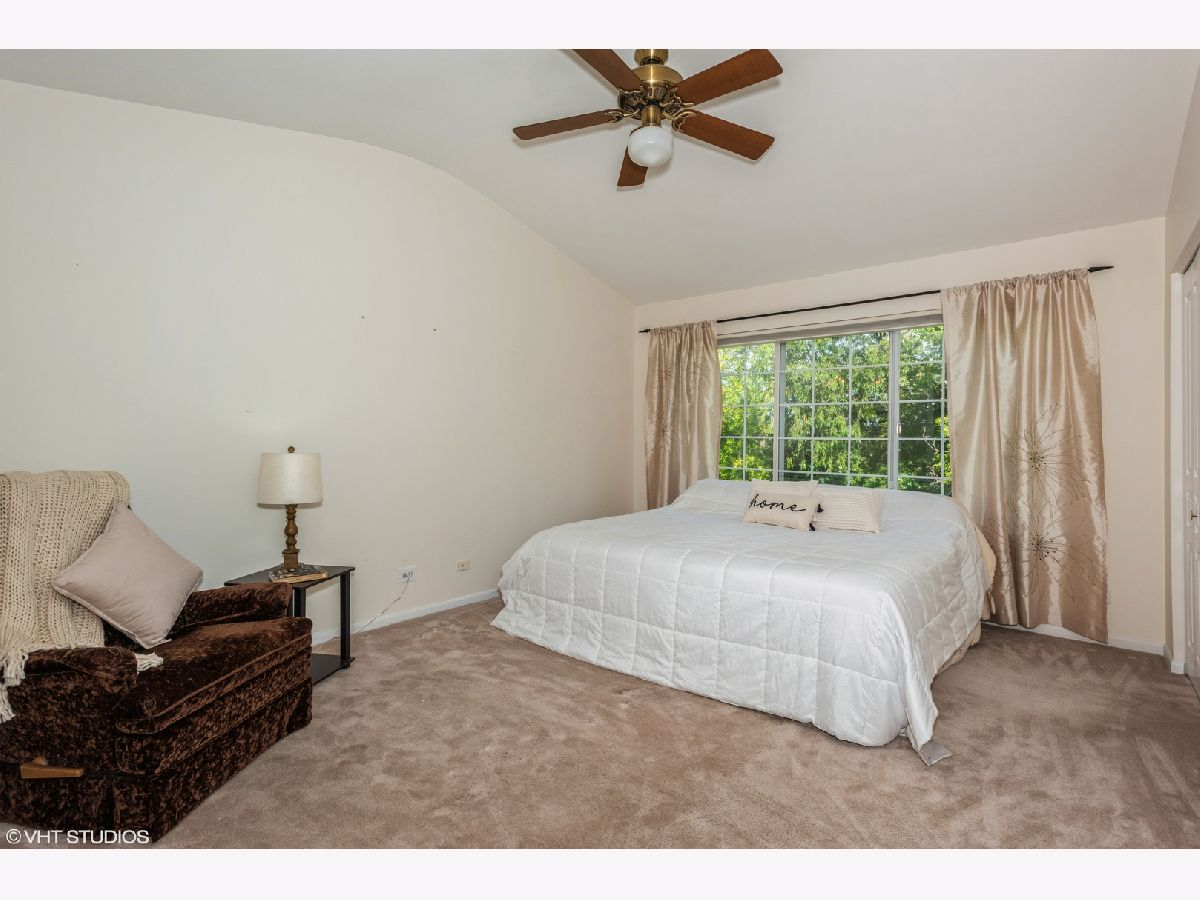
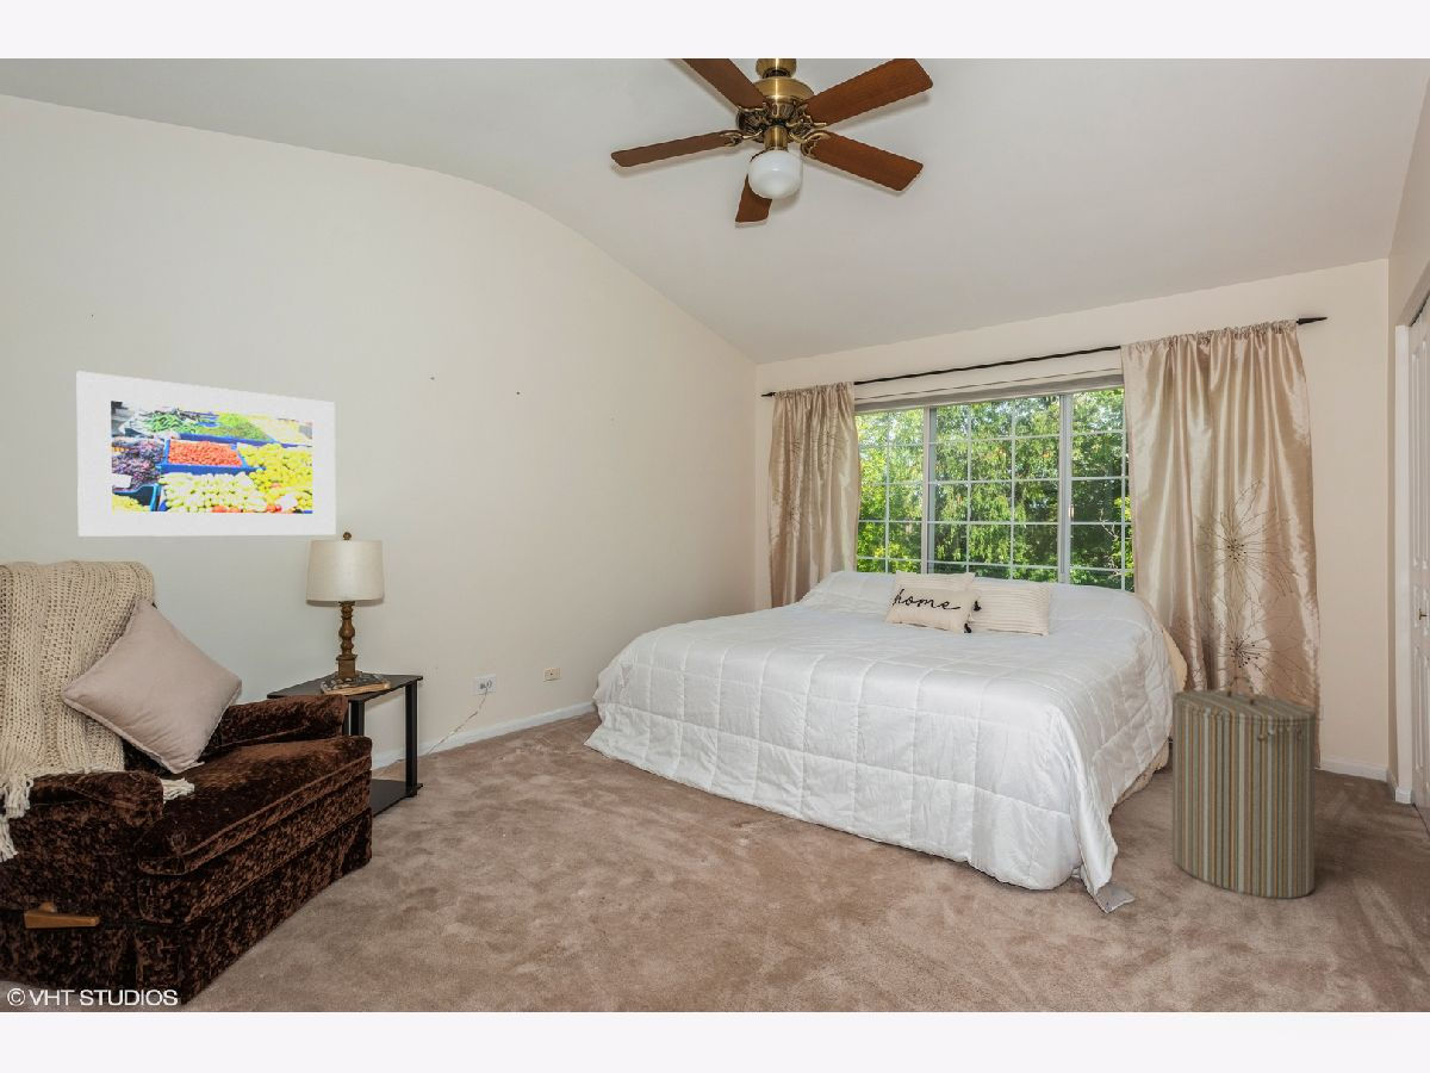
+ laundry hamper (1239, 773)
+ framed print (219, 461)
